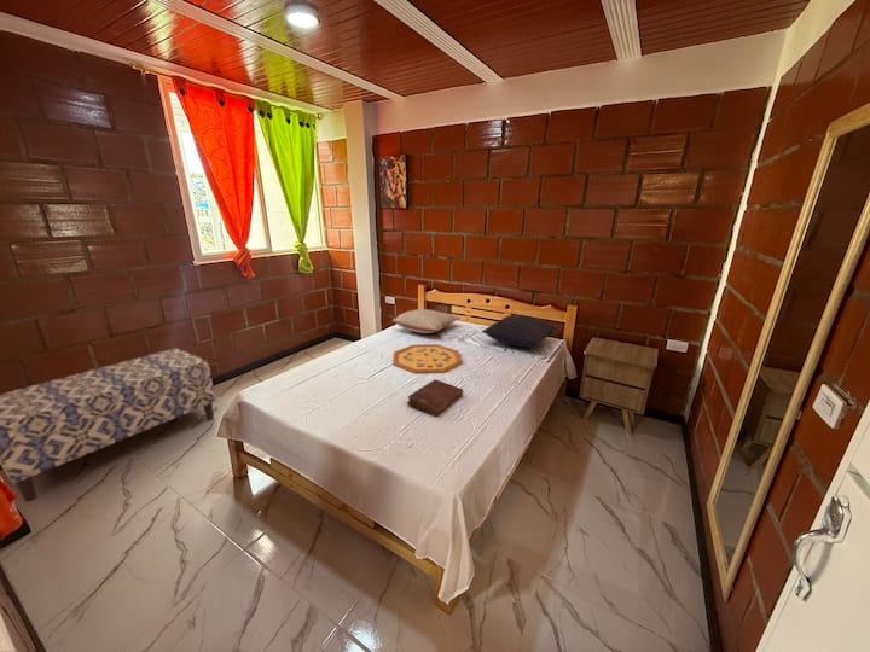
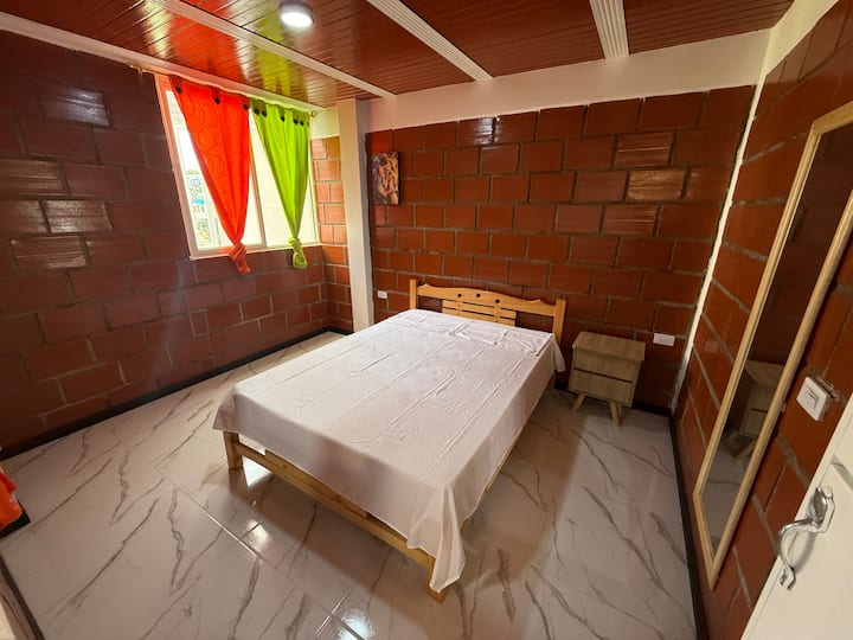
- pillow (520, 330)
- bench (115, 411)
- diary (435, 396)
- decorative tray (427, 357)
- pillow (427, 319)
